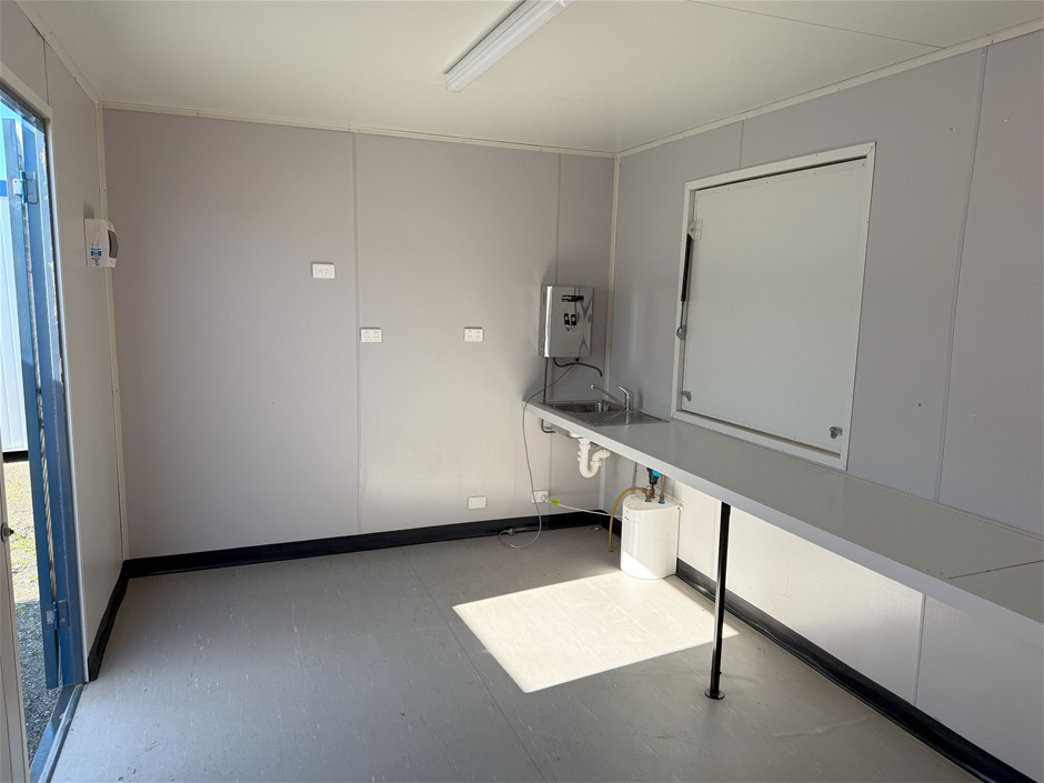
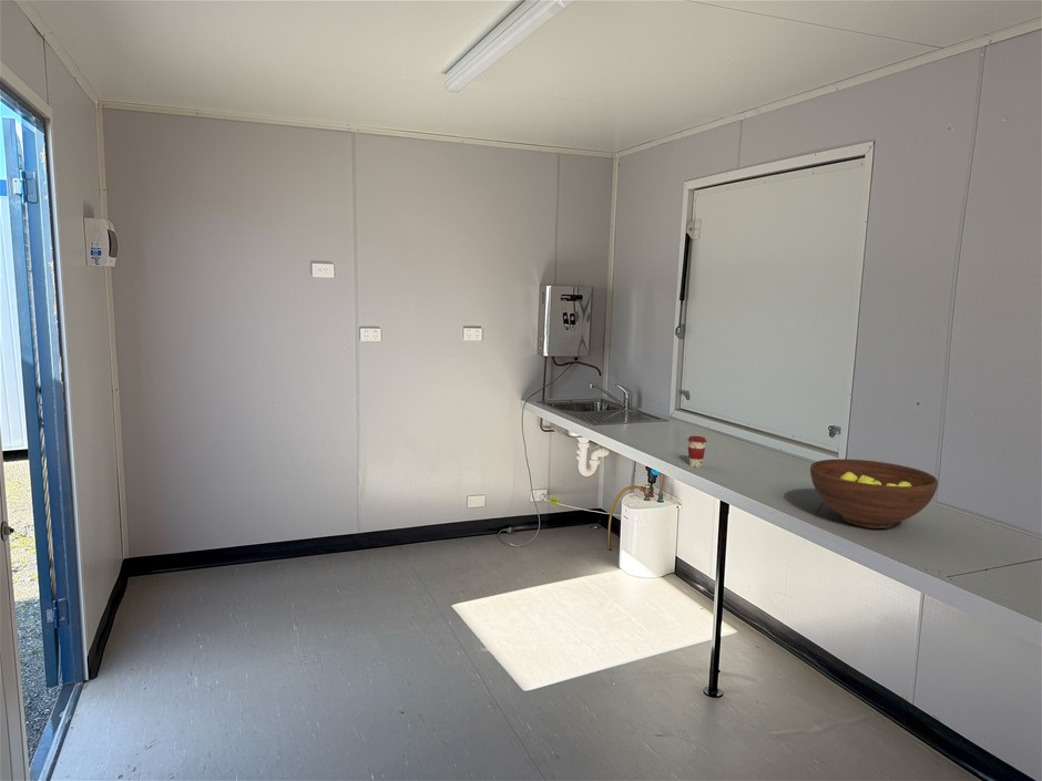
+ fruit bowl (869, 497)
+ coffee cup (696, 451)
